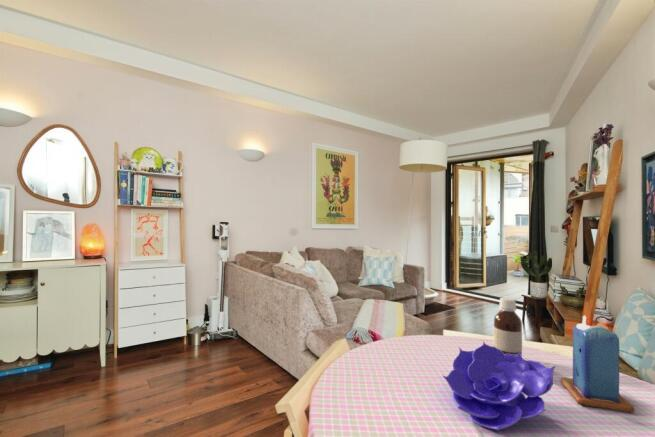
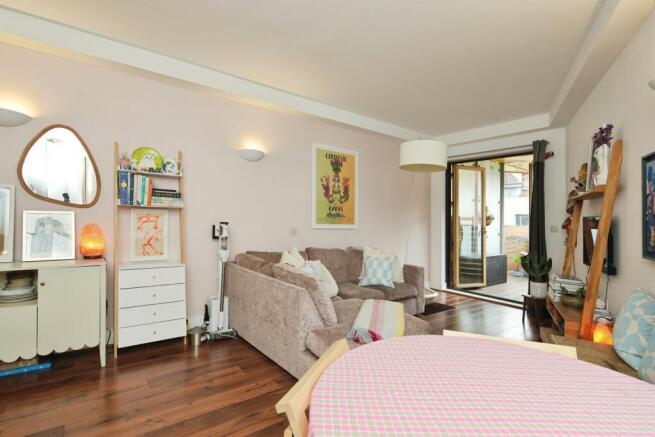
- bottle (507, 329)
- candle (593, 357)
- decorative bowl (491, 380)
